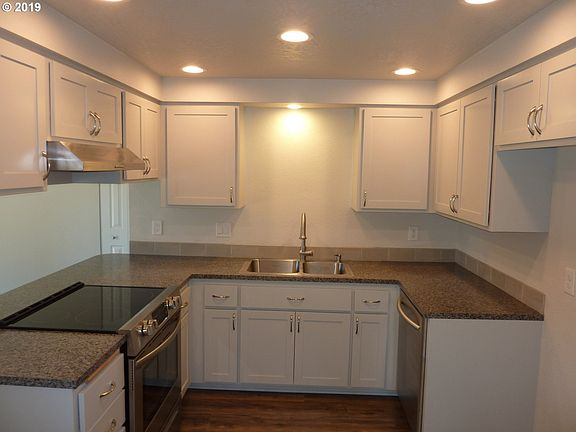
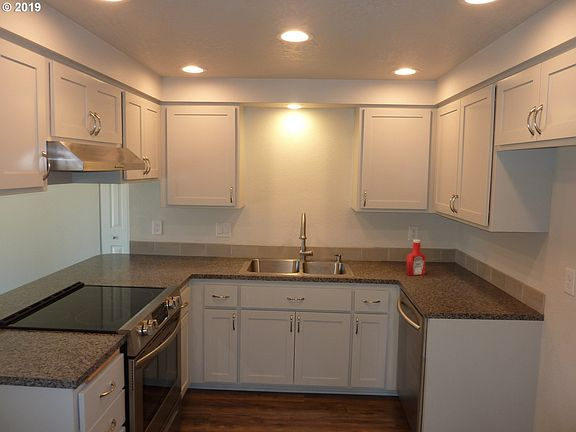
+ soap bottle (416, 257)
